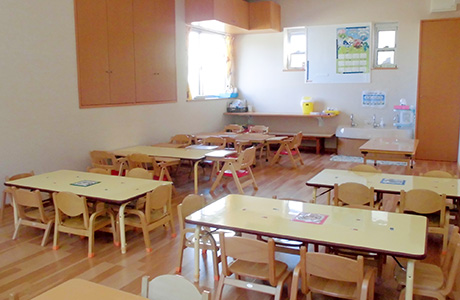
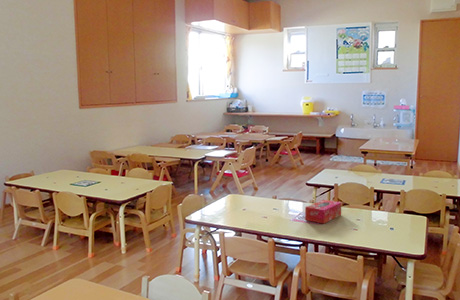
+ tissue box (323, 211)
